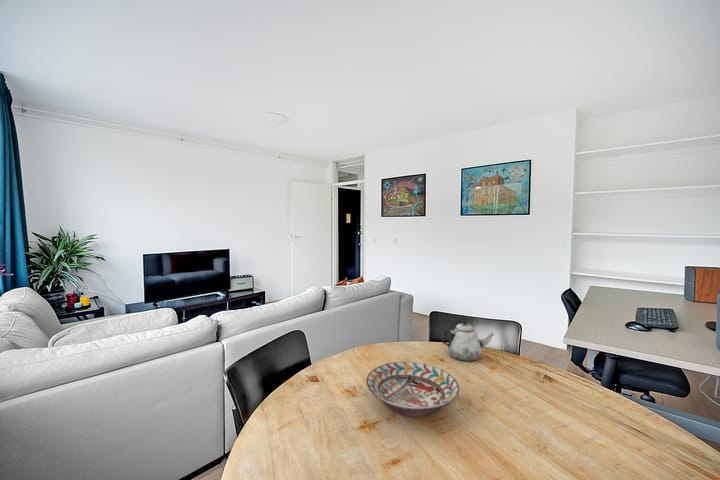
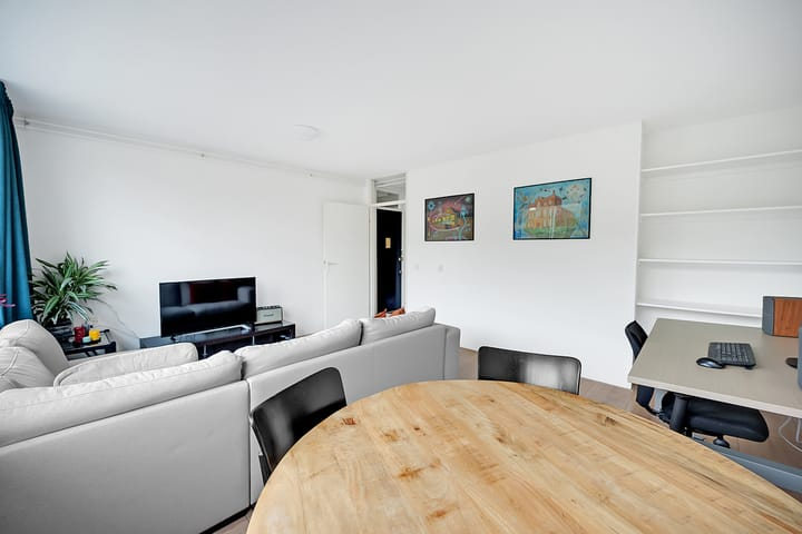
- decorative bowl (411, 392)
- teapot (467, 339)
